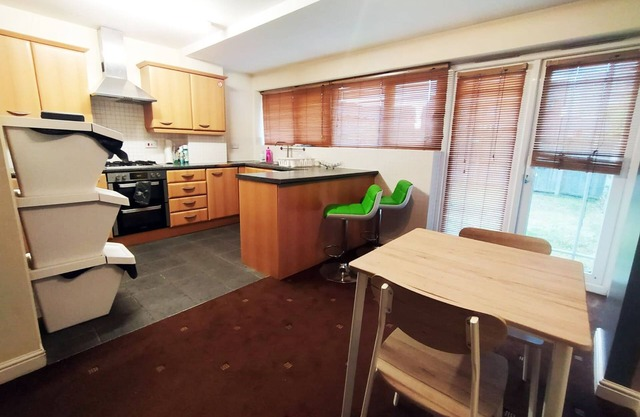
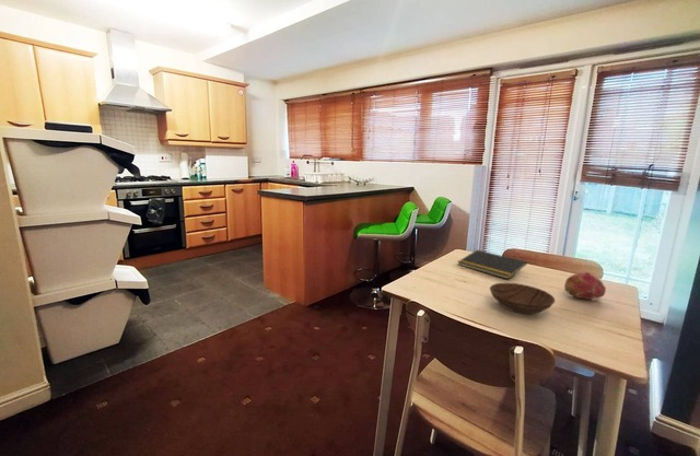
+ notepad (491, 262)
+ fruit (585, 284)
+ bowl (520, 300)
